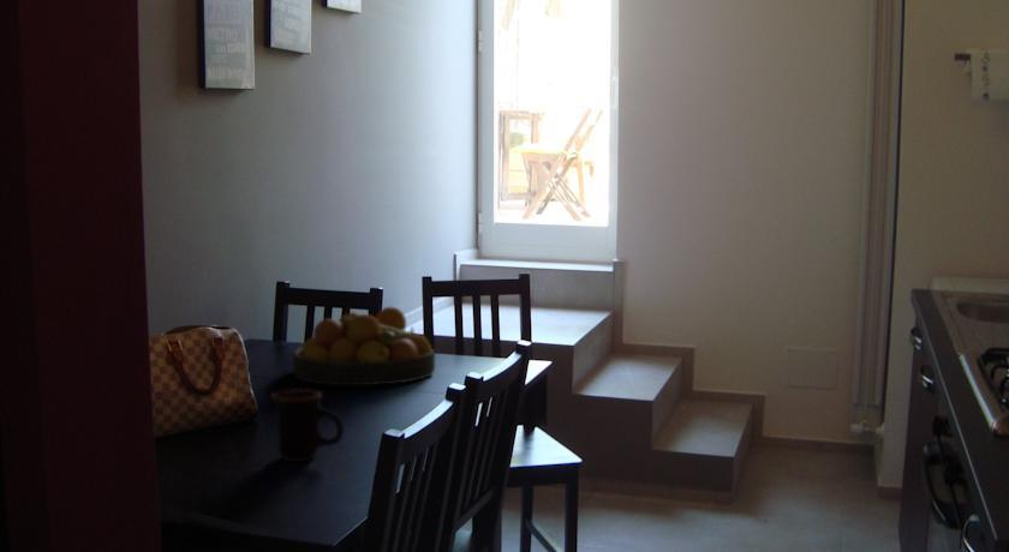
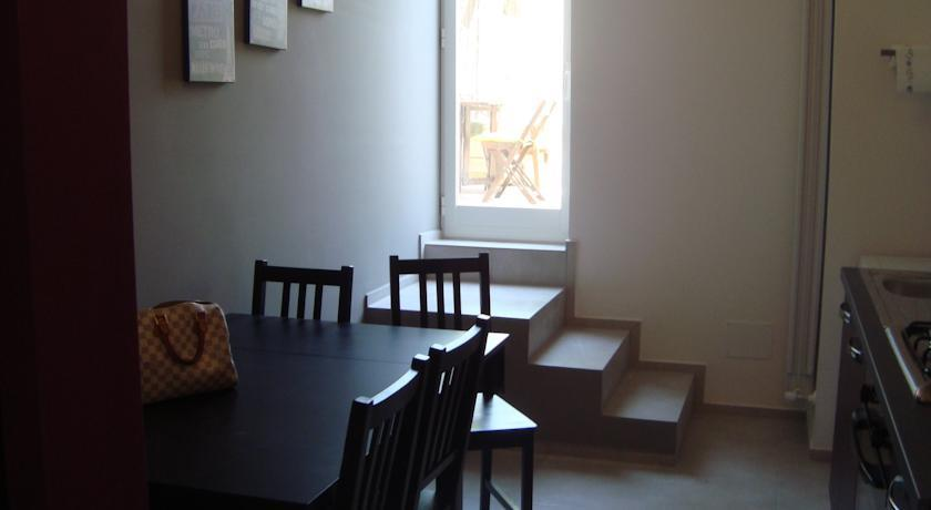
- fruit bowl (364, 341)
- mug (308, 425)
